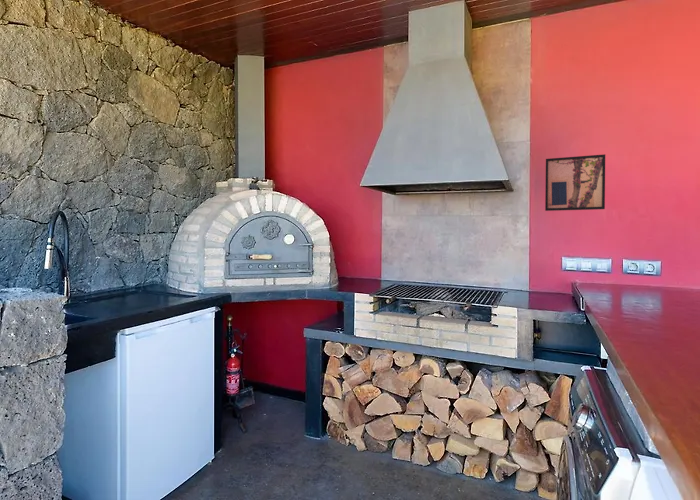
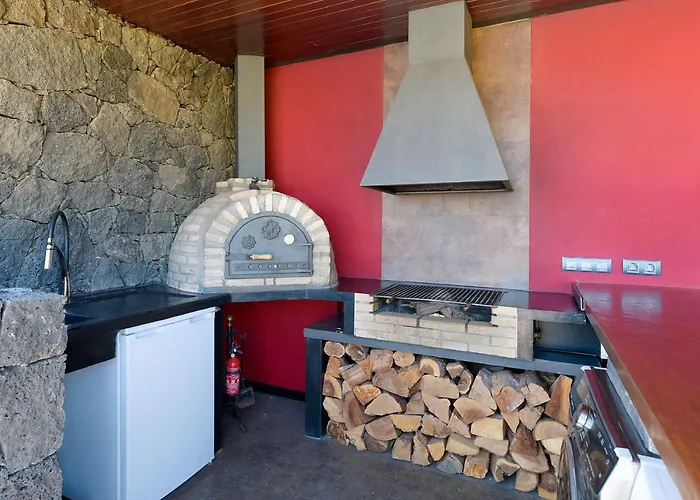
- wall art (574, 183)
